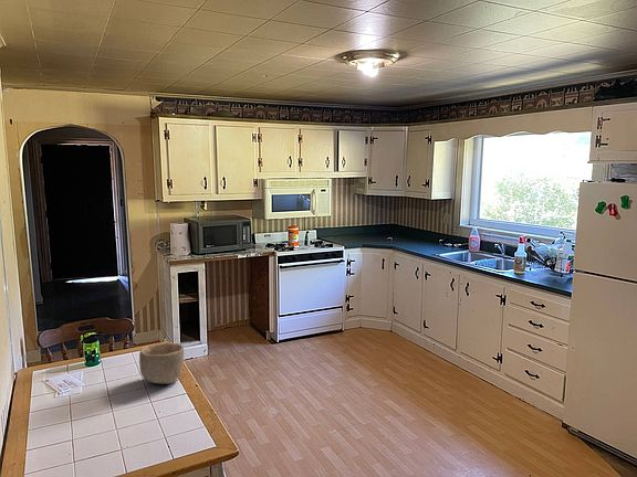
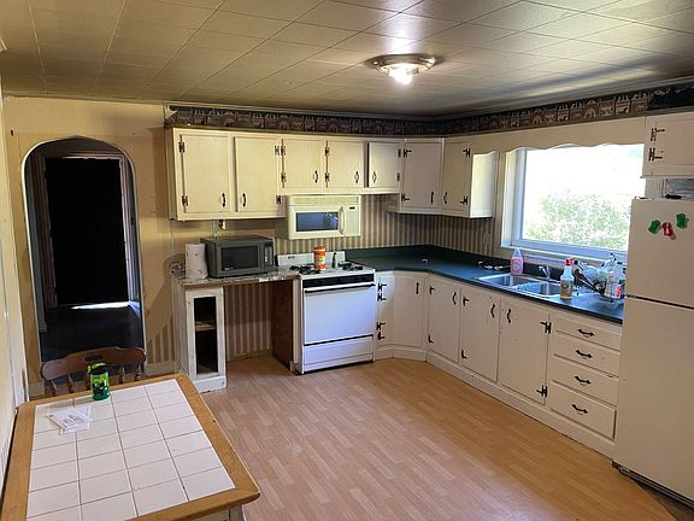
- bowl (161, 364)
